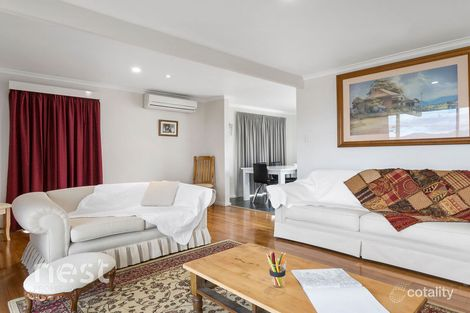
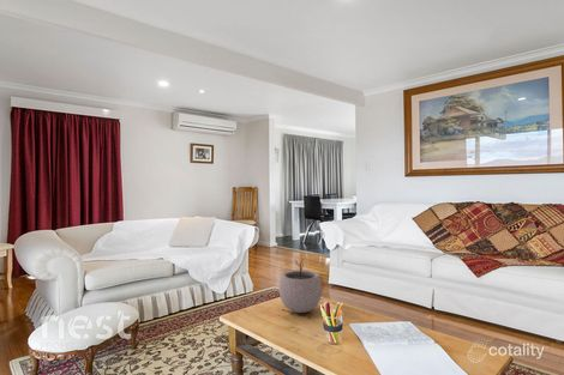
+ plant pot (300, 284)
